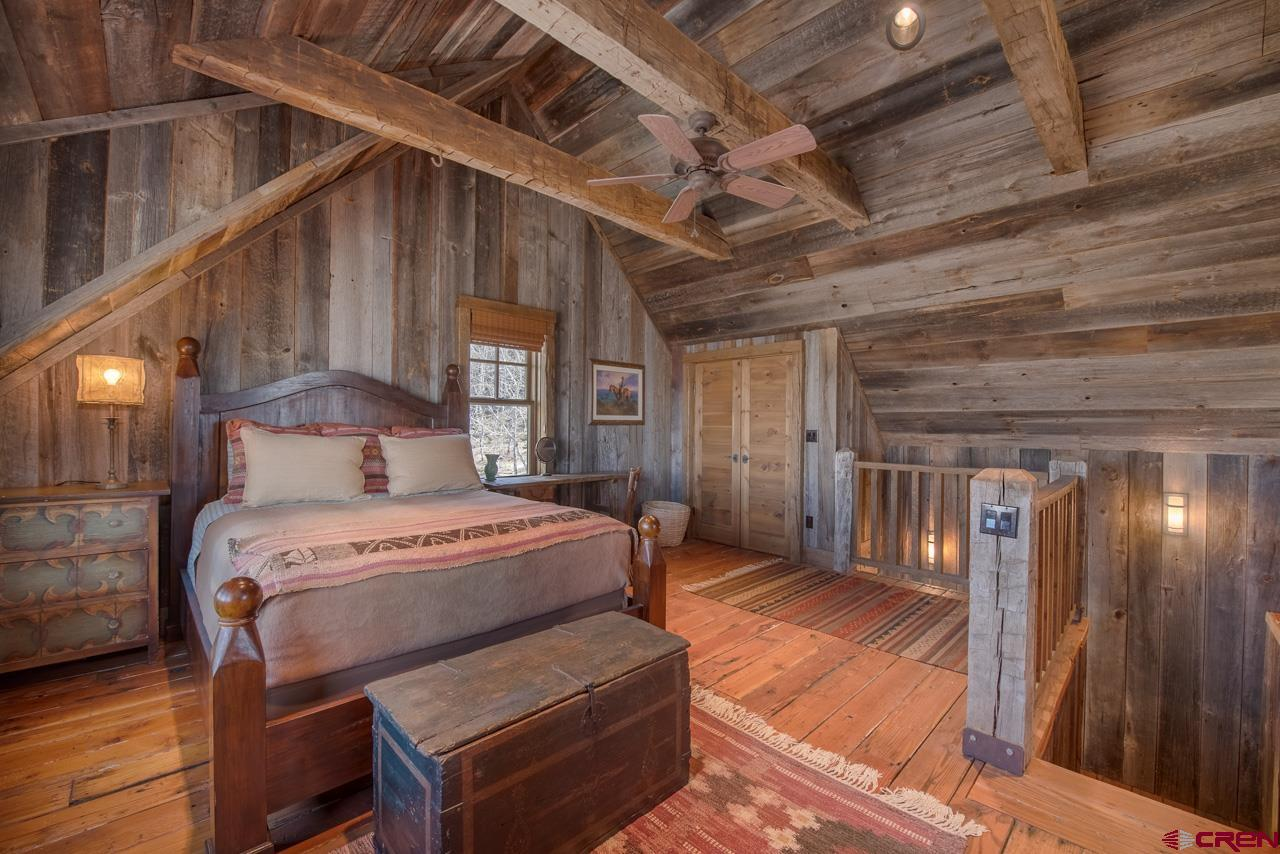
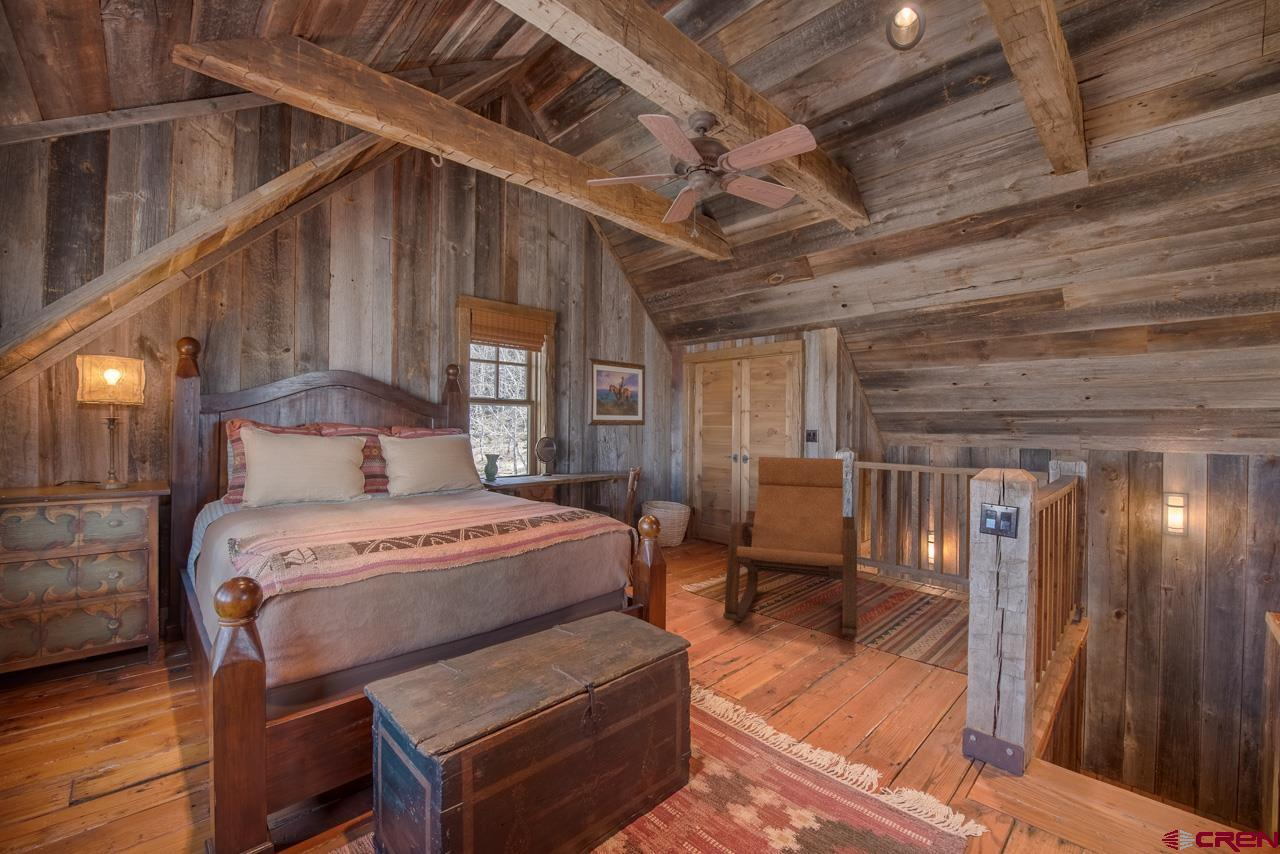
+ rocking chair (794, 538)
